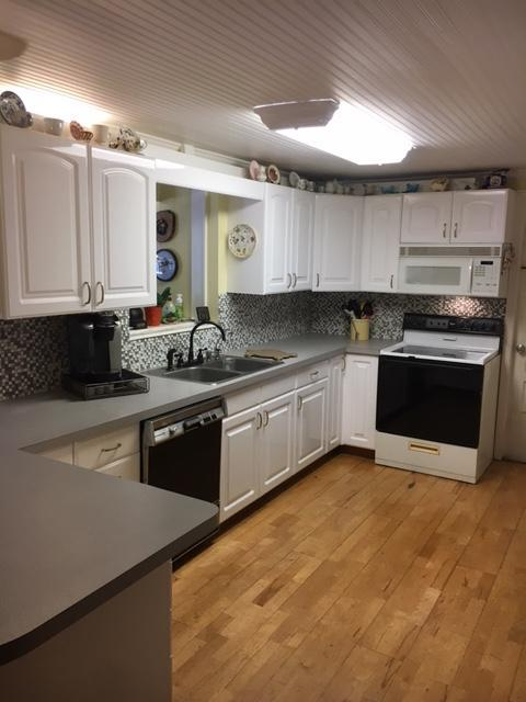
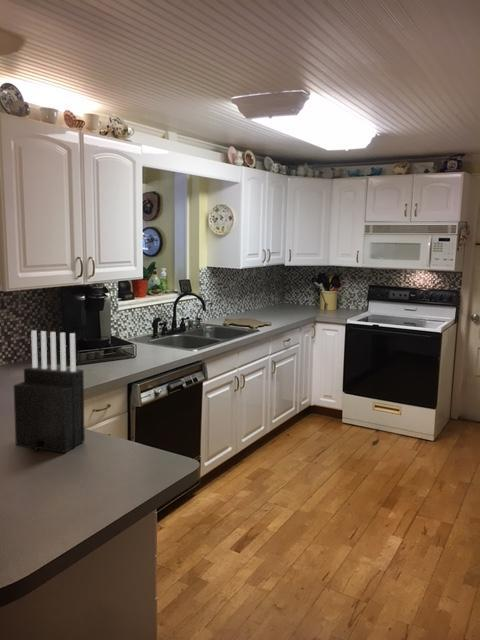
+ knife block (47, 390)
